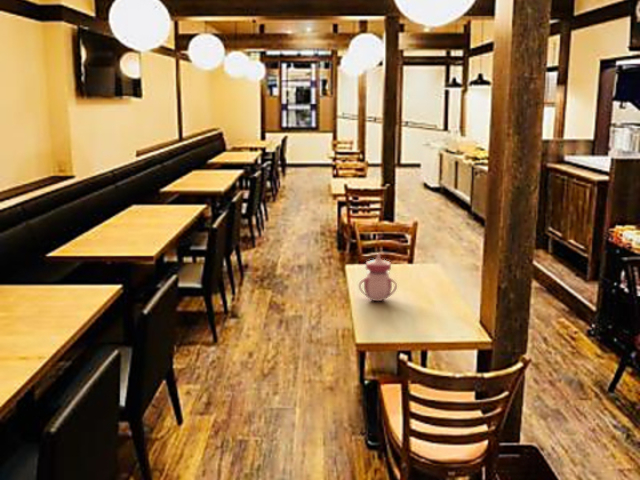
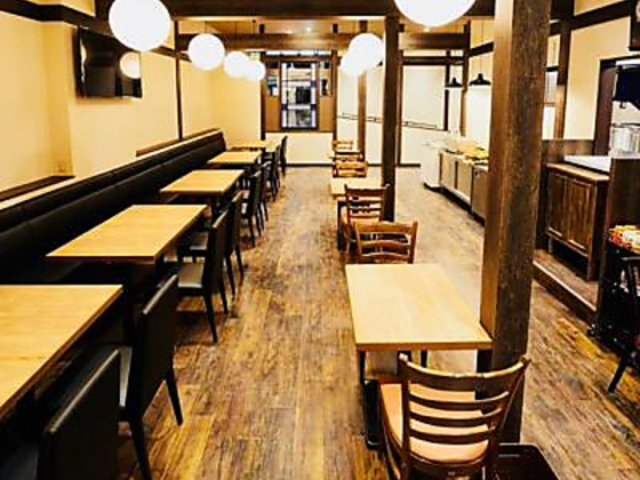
- sippy cup (378, 276)
